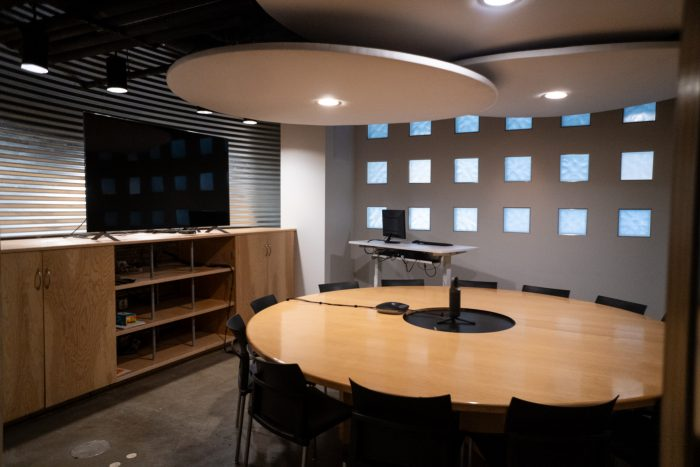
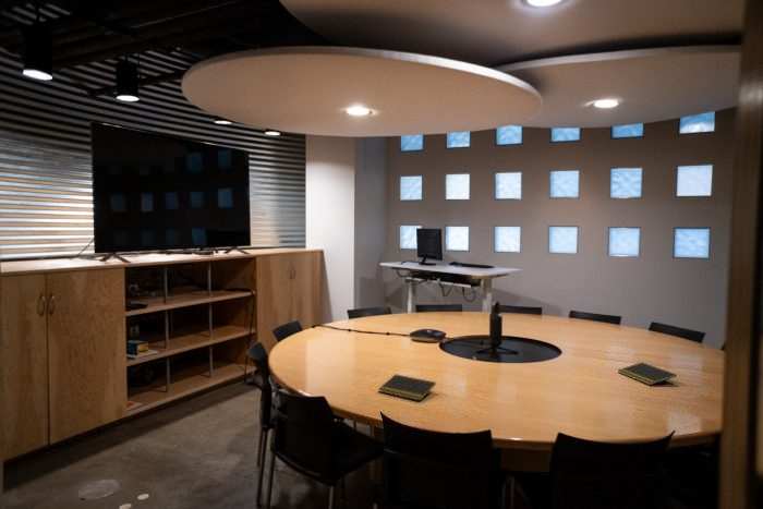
+ notepad (645, 373)
+ notepad (407, 386)
